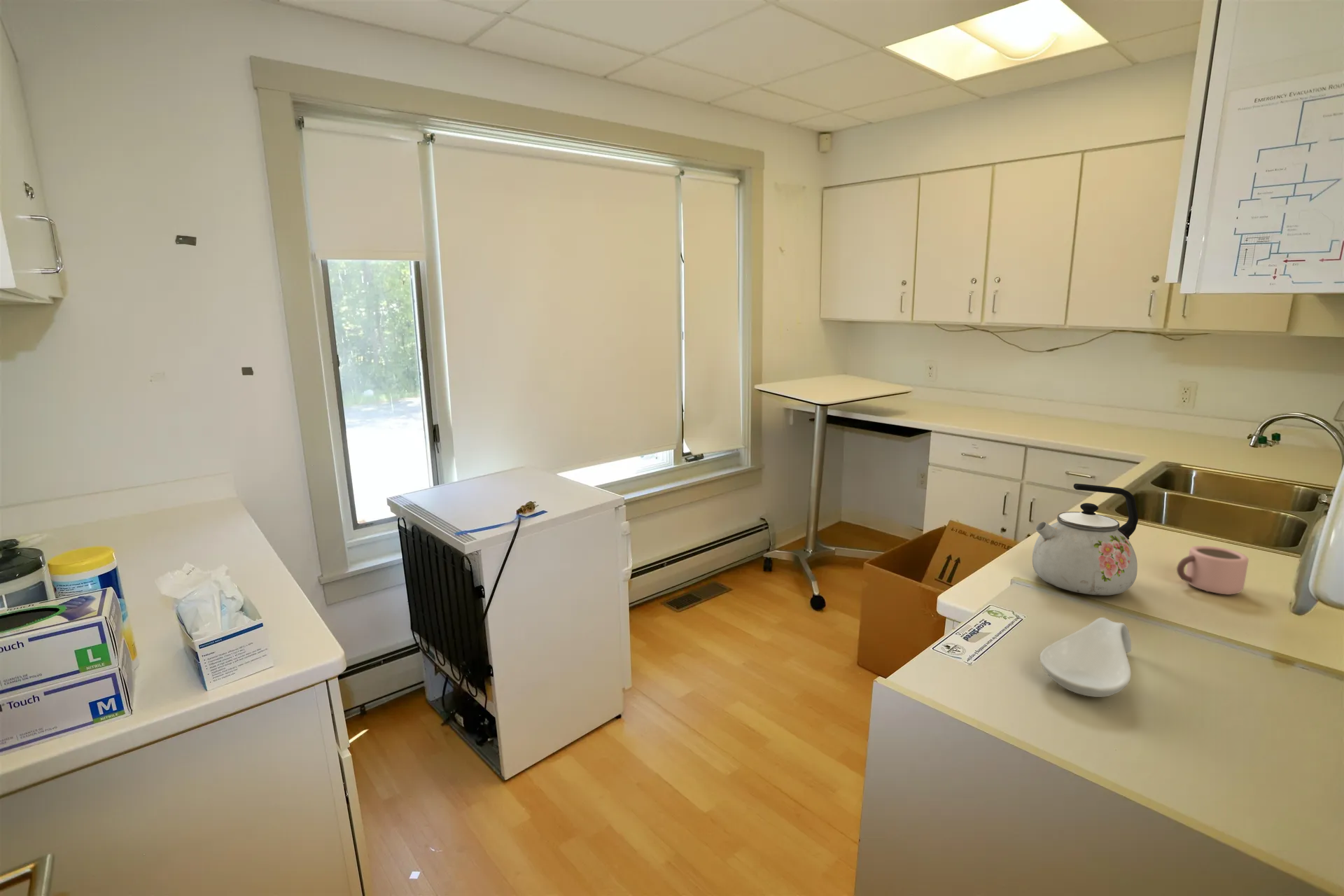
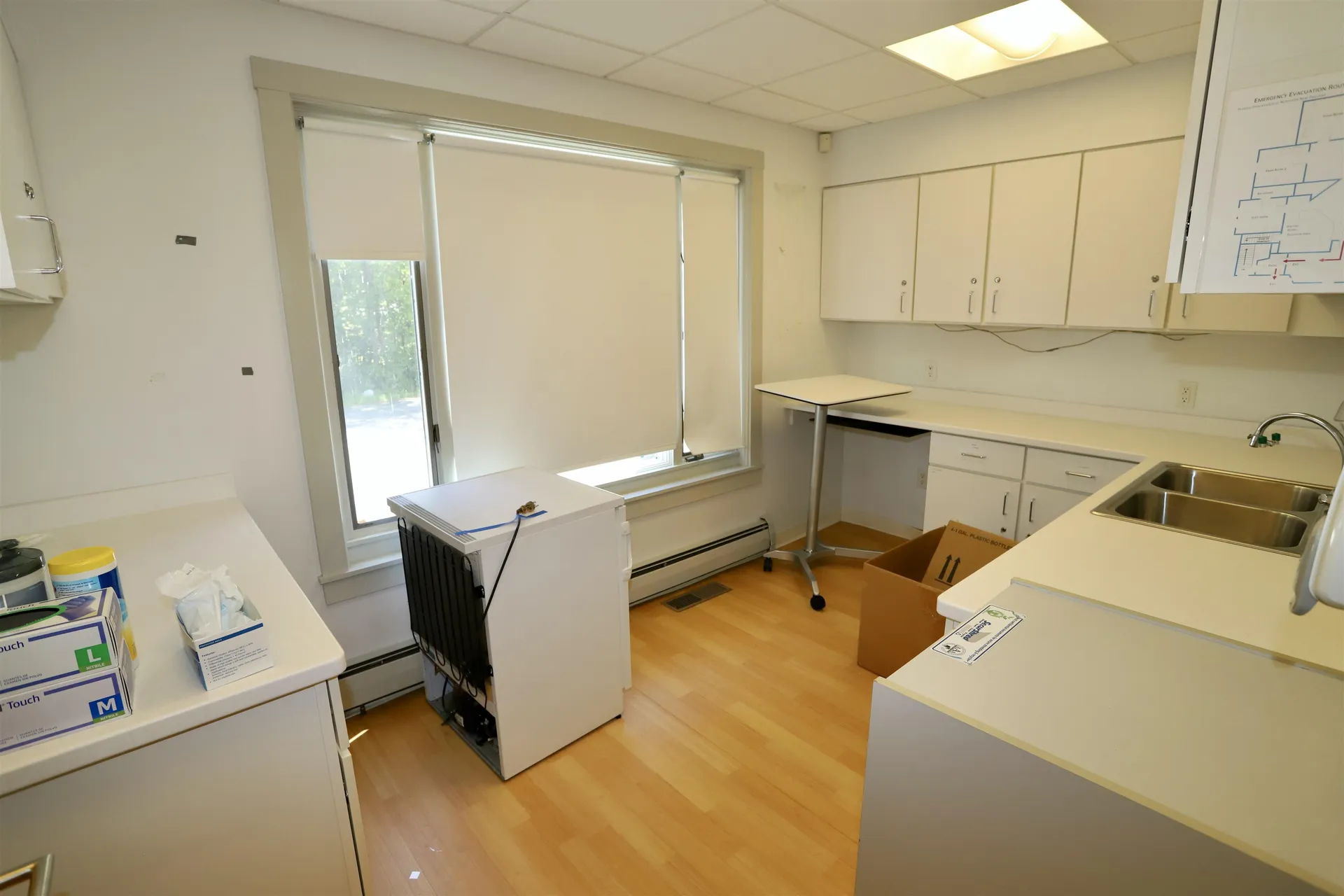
- kettle (1084, 535)
- mug (1208, 570)
- spoon rest (1095, 652)
